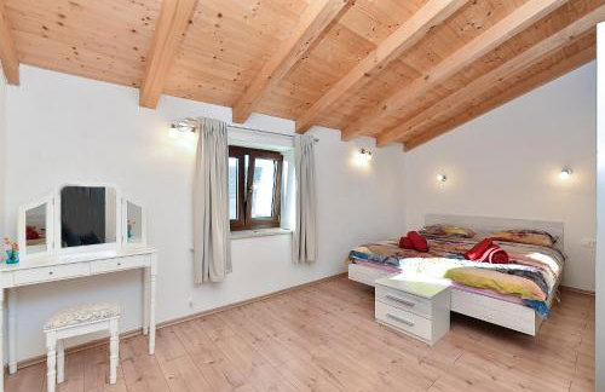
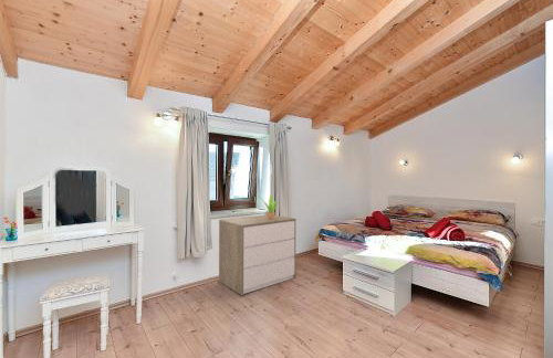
+ potted plant (271, 207)
+ dresser (258, 249)
